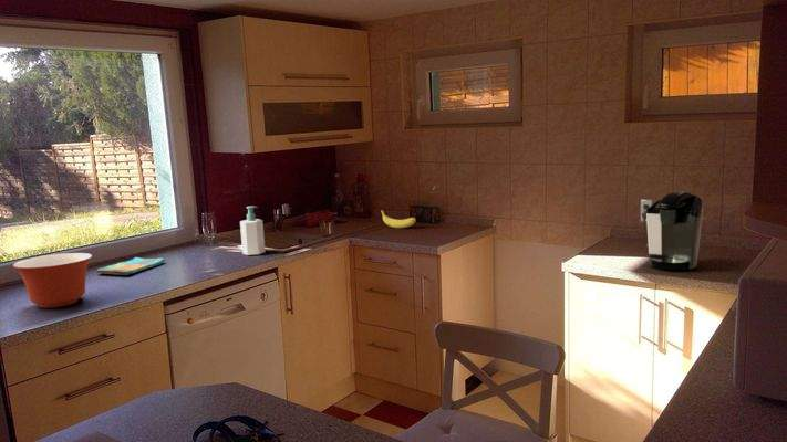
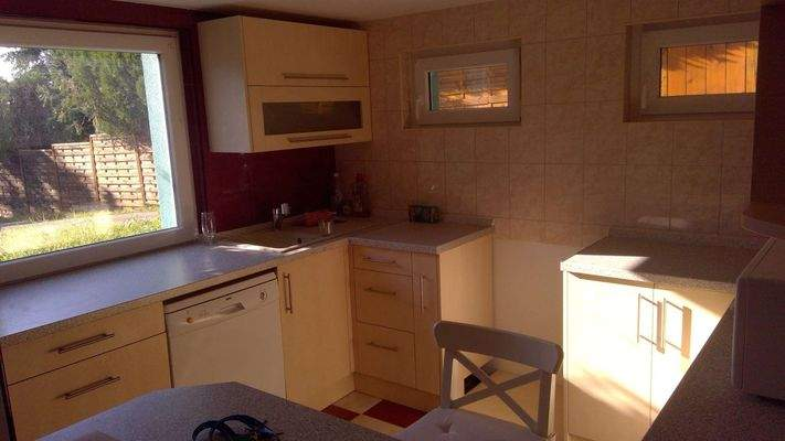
- soap bottle (251, 230)
- mixing bowl (55, 281)
- coffee maker (662, 227)
- fruit (398, 220)
- dish towel (132, 265)
